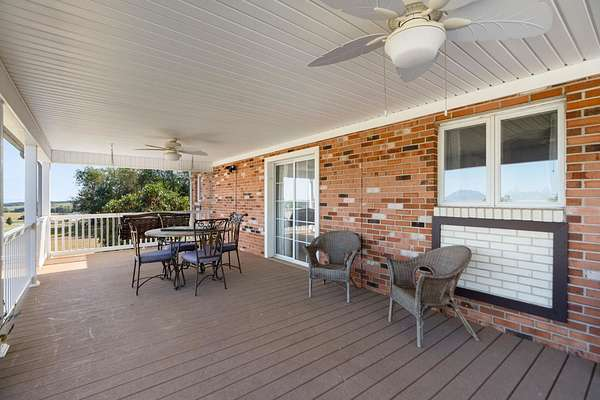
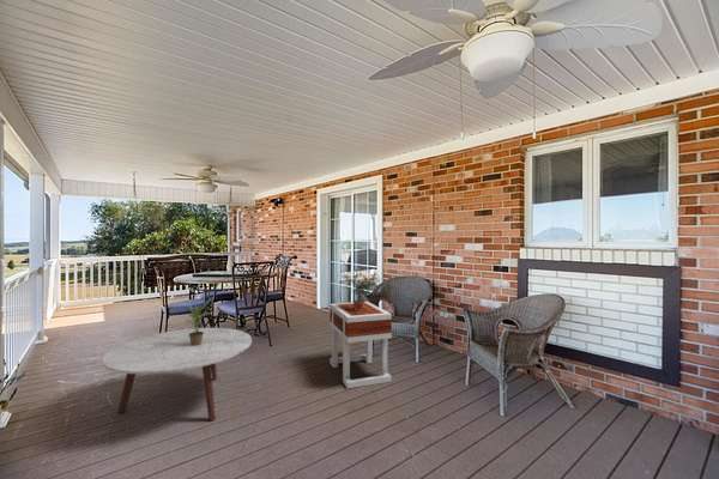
+ potted plant (197, 322)
+ side table (360, 339)
+ coffee table (183, 369)
+ potted plant (357, 289)
